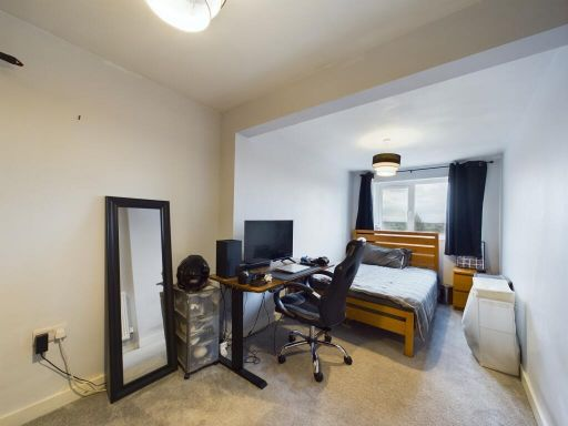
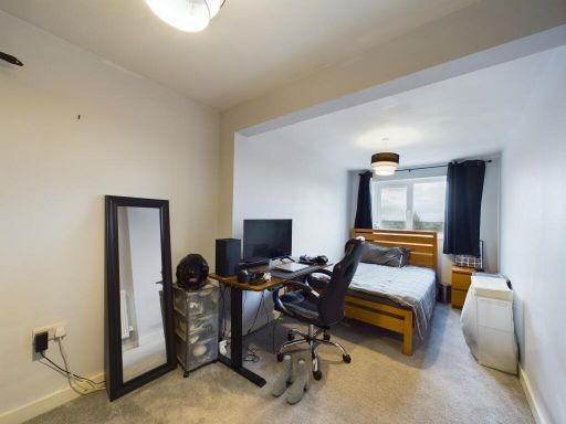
+ boots (291, 375)
